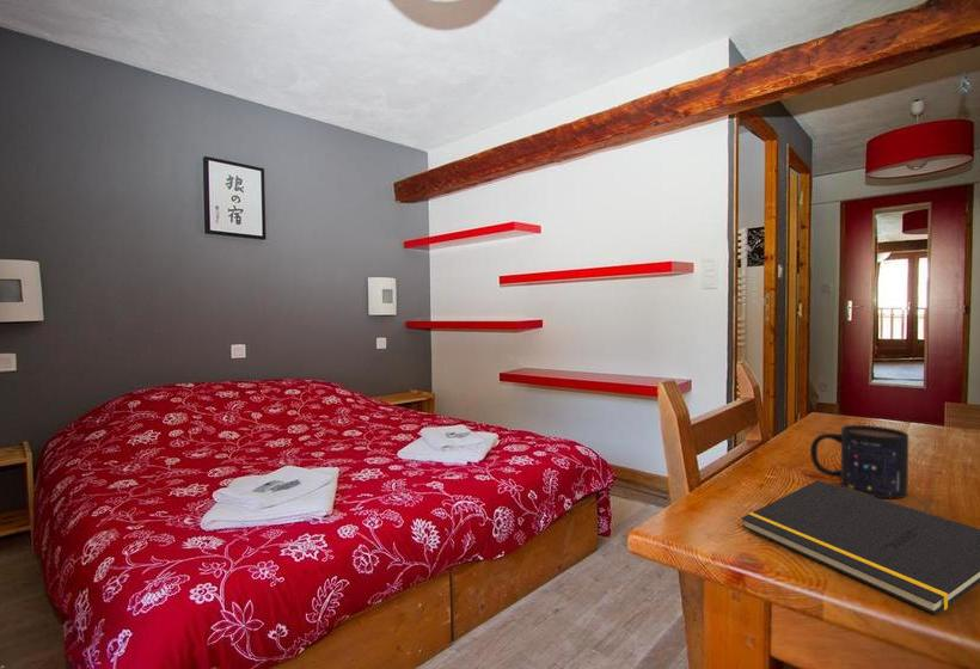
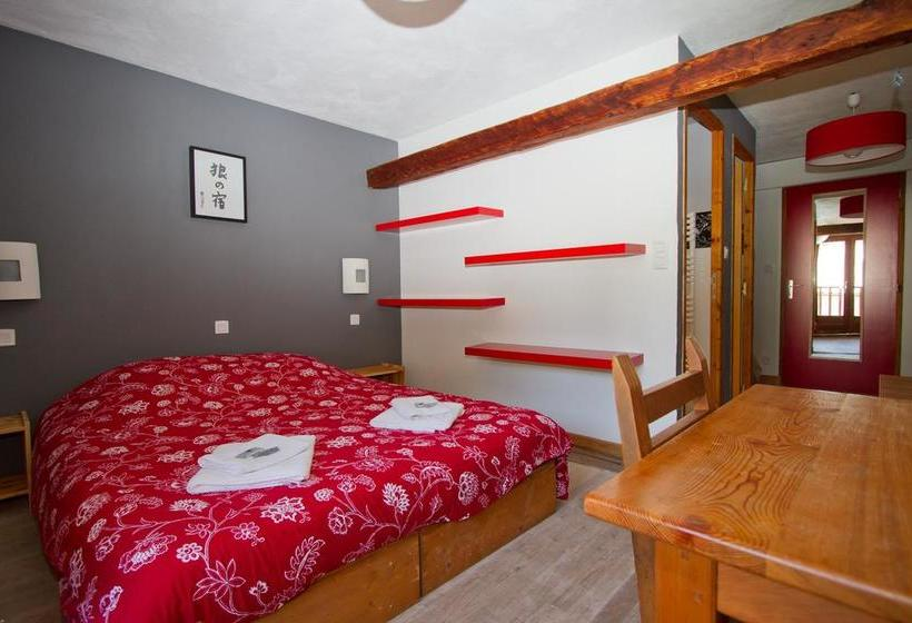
- mug (856, 458)
- notepad (864, 533)
